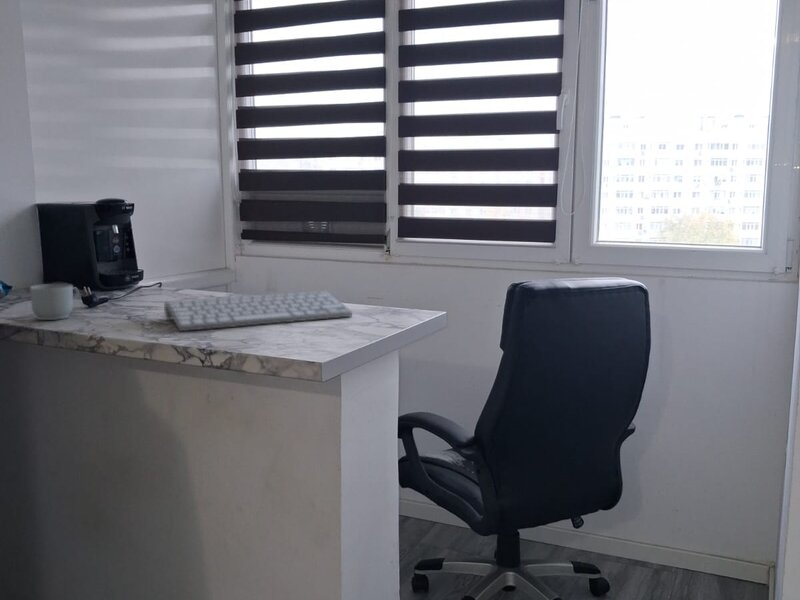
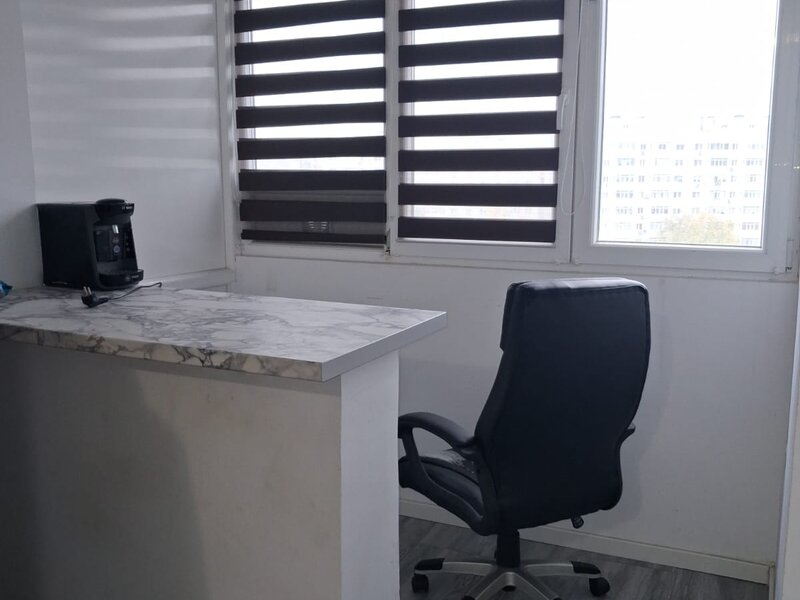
- computer keyboard (259, 308)
- mug (57, 301)
